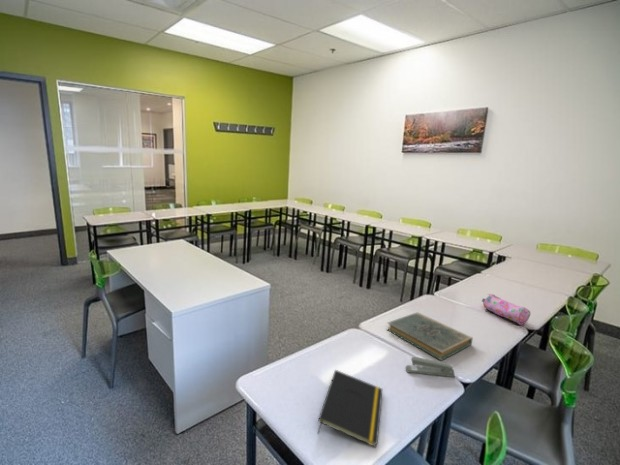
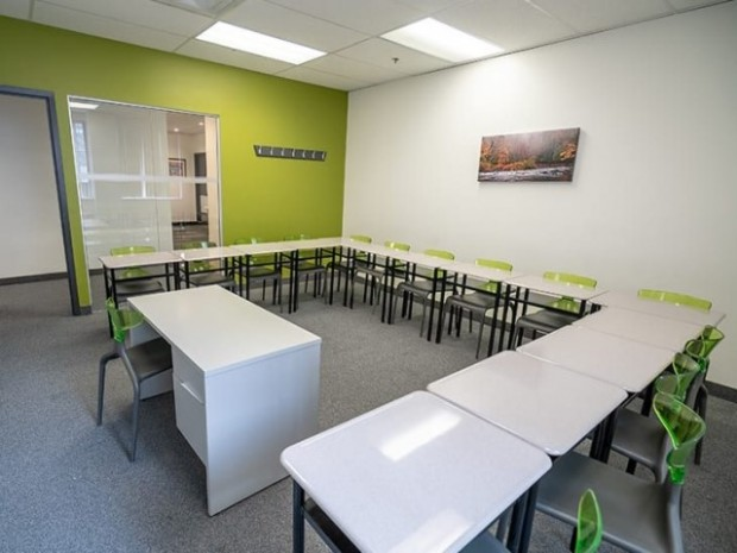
- book (428, 333)
- stapler (430, 366)
- pencil case (505, 308)
- notepad (353, 403)
